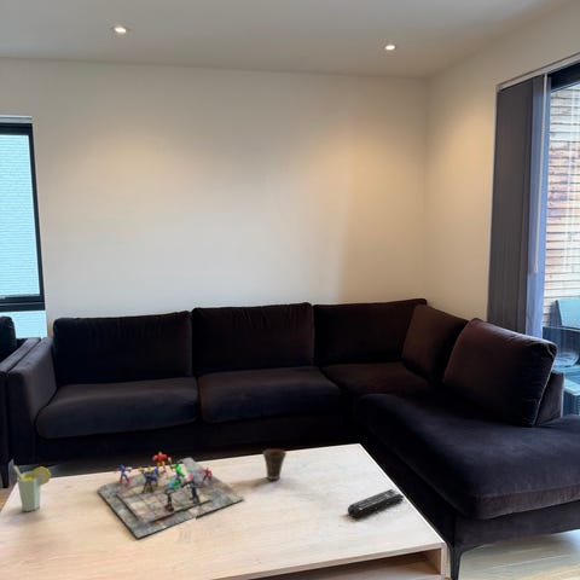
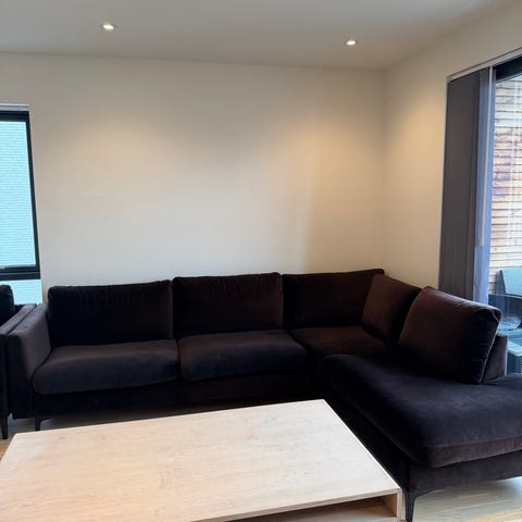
- remote control (376, 503)
- cup (33, 486)
- board game (169, 478)
- cup (274, 463)
